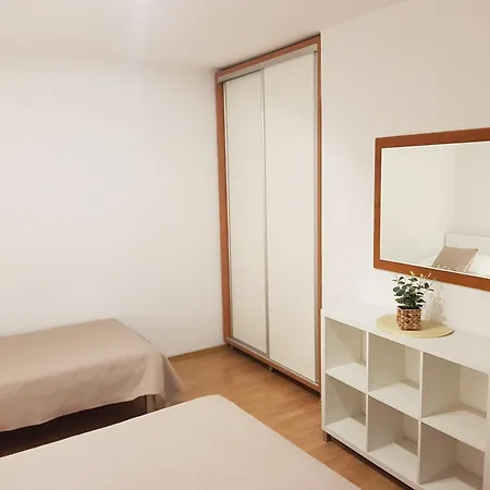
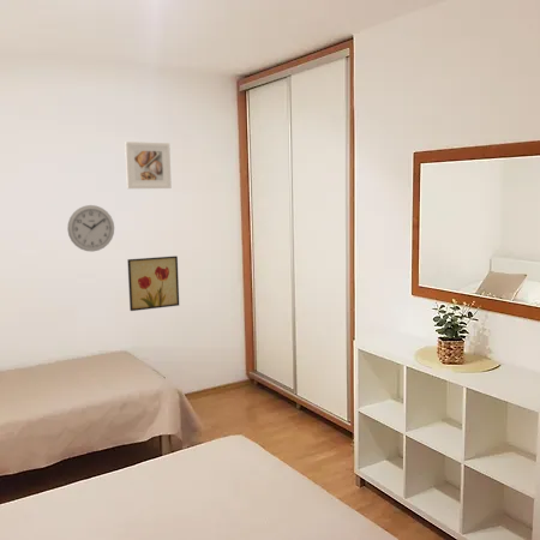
+ wall art (154, 282)
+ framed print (148, 166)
+ wall clock (91, 228)
